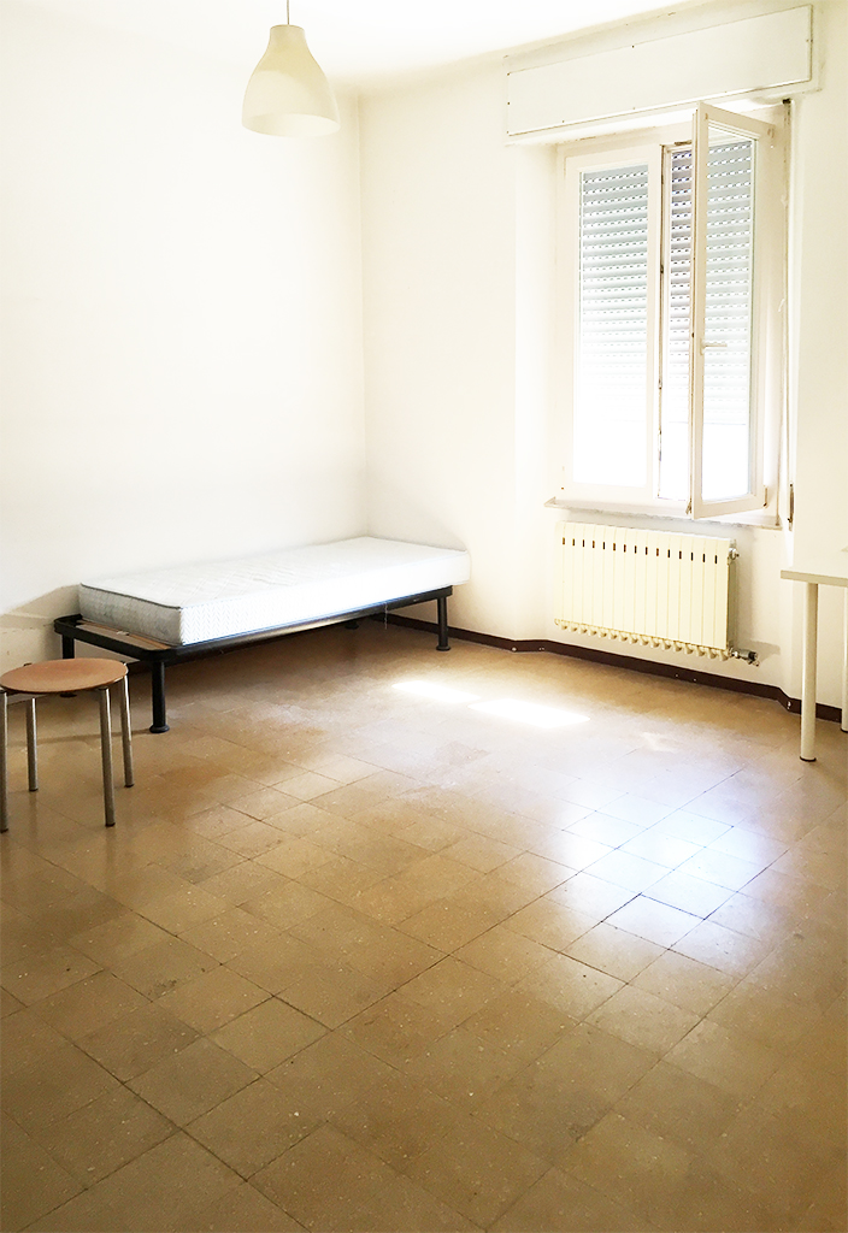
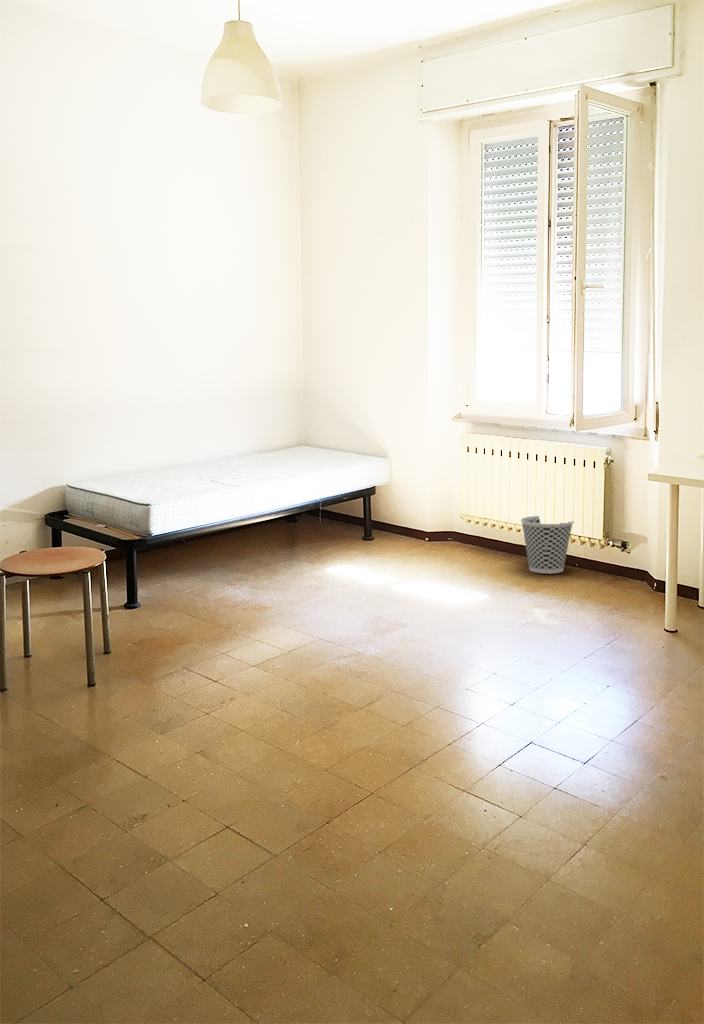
+ wastebasket (546, 544)
